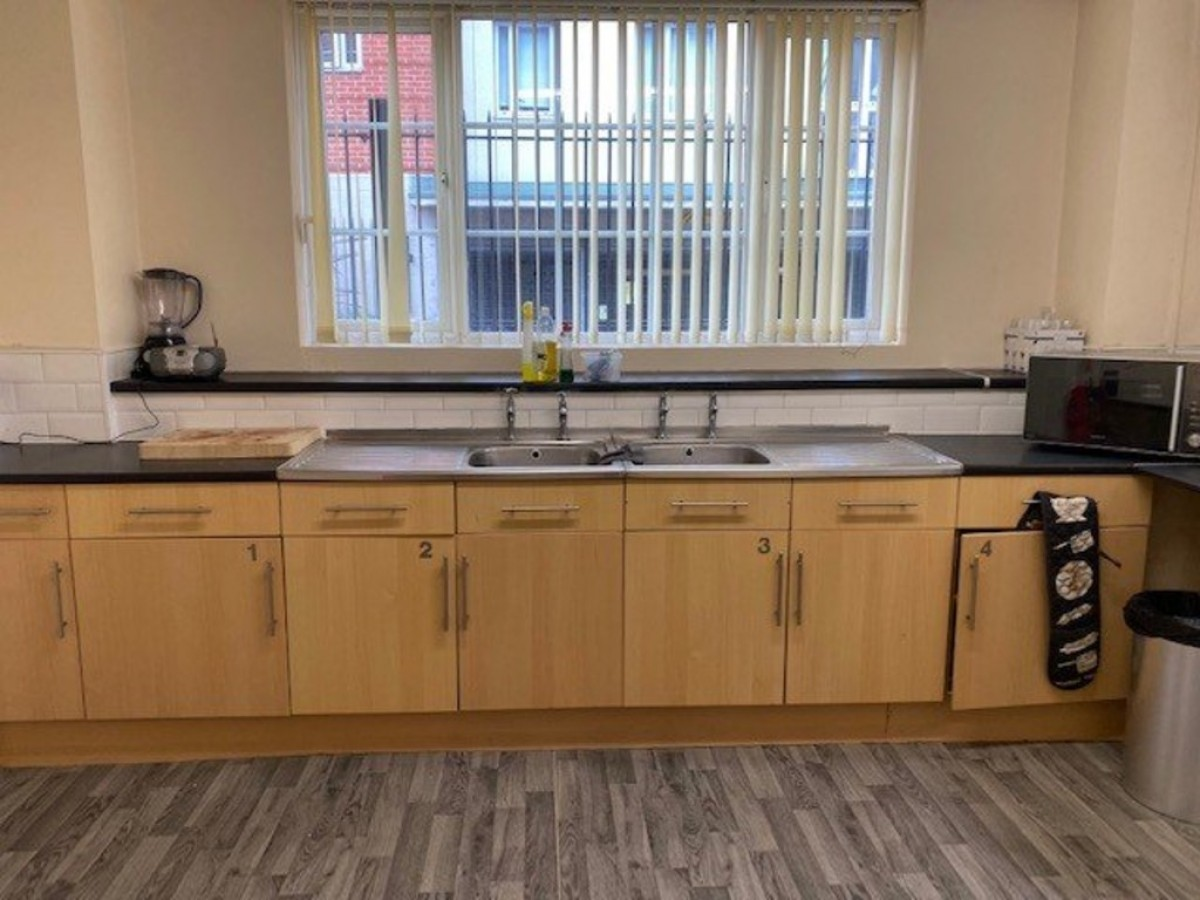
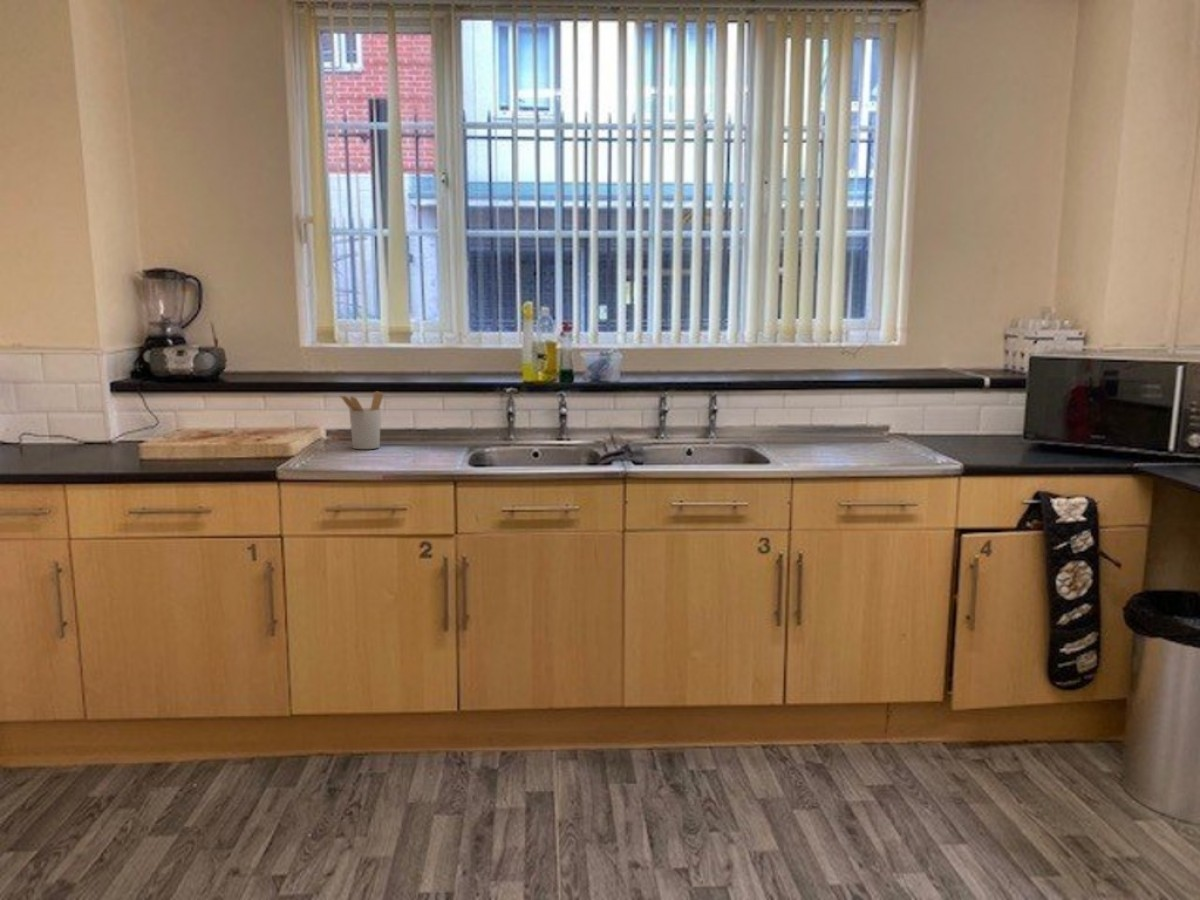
+ utensil holder (360, 419)
